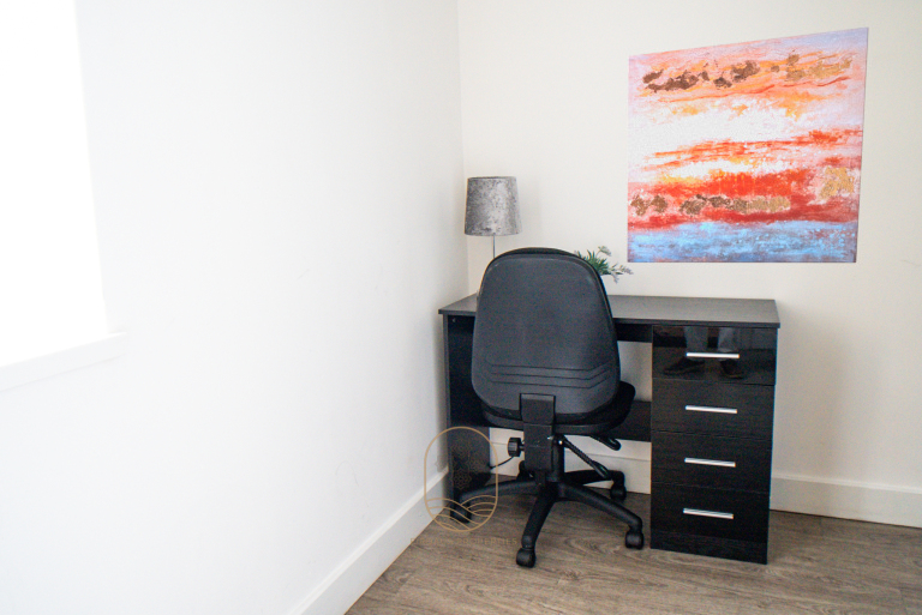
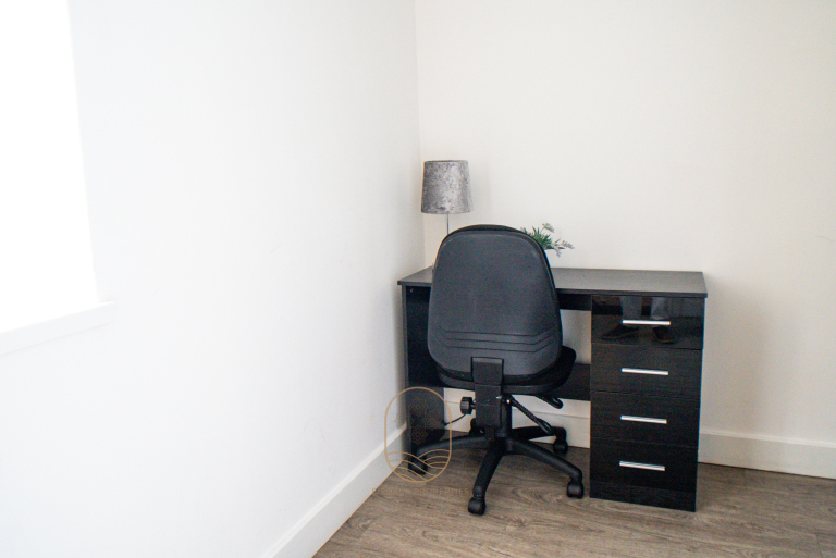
- wall art (737, 155)
